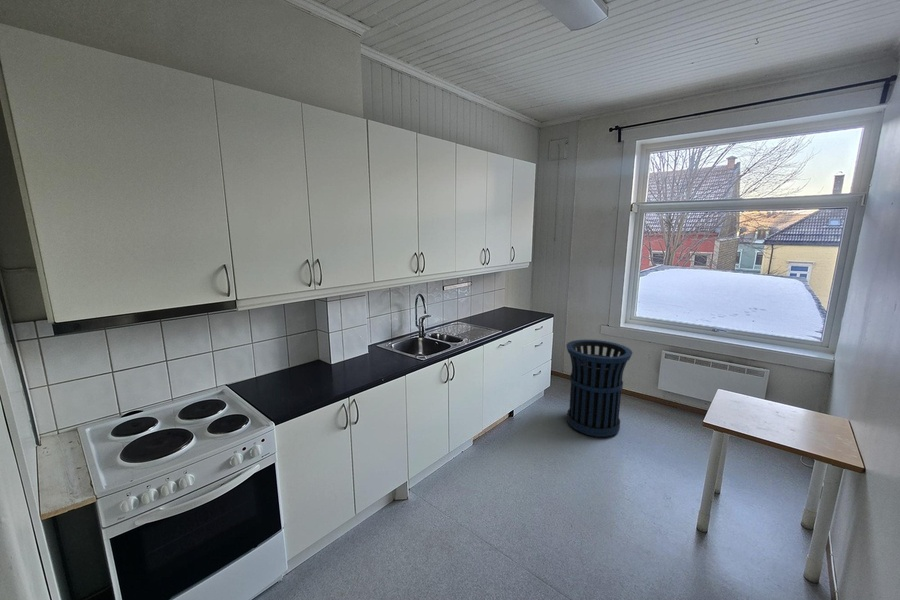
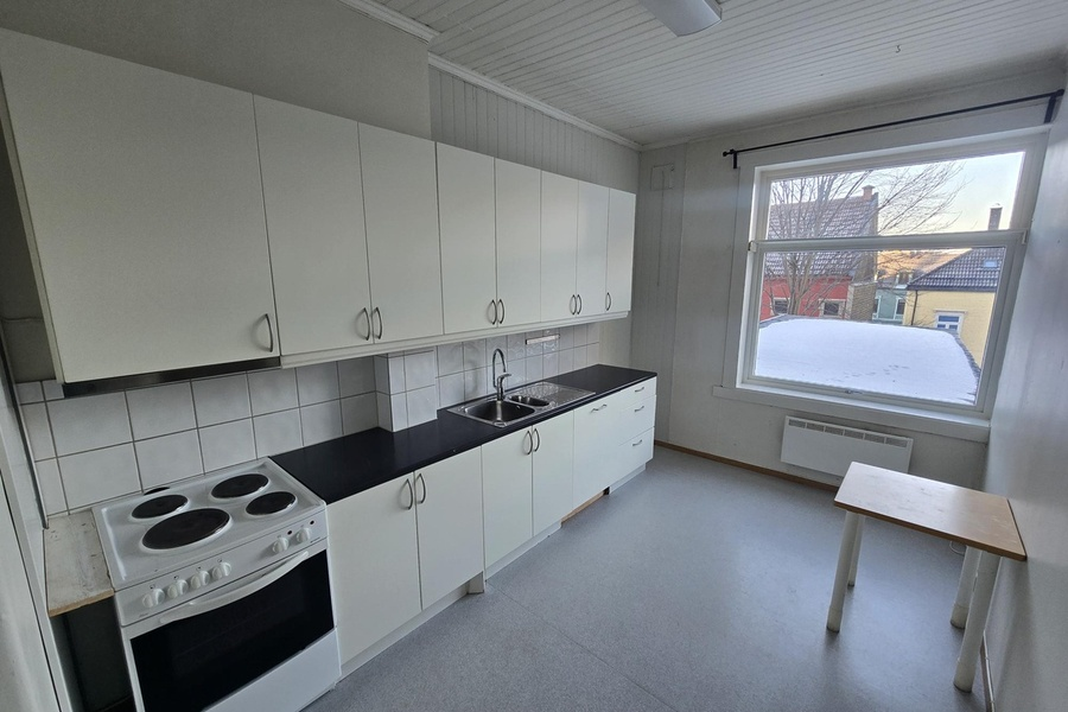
- trash can (595, 387)
